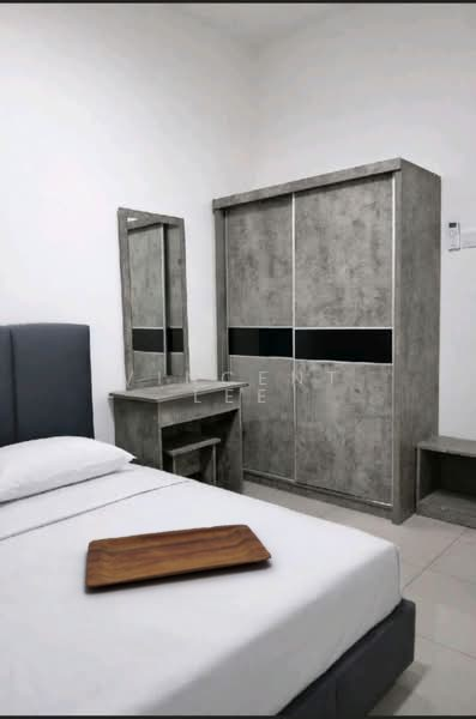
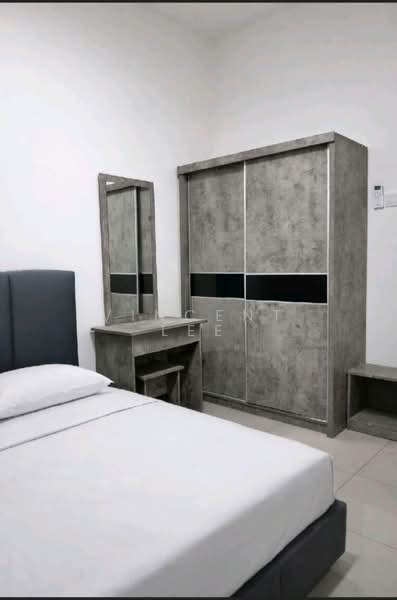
- tray (176, 552)
